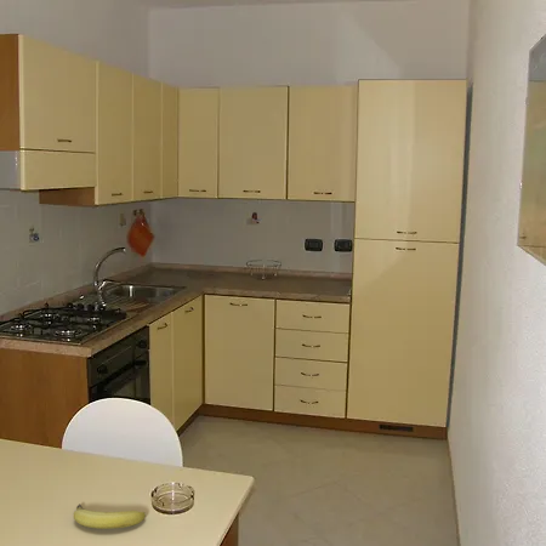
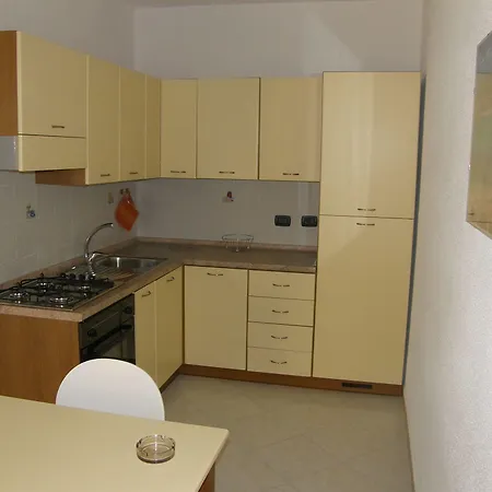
- fruit (103, 513)
